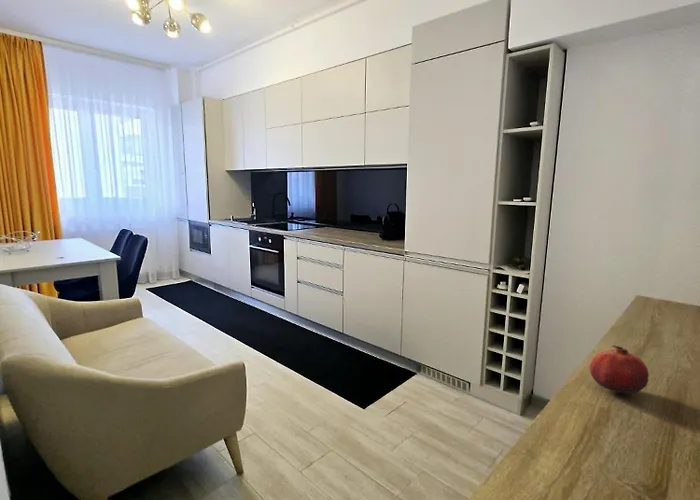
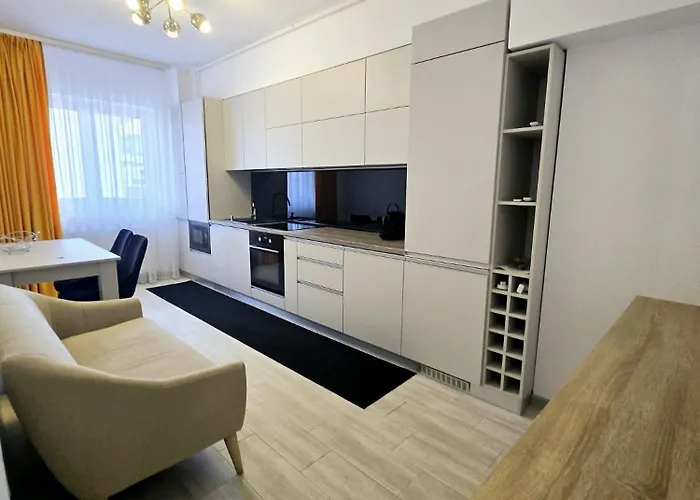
- fruit (618, 369)
